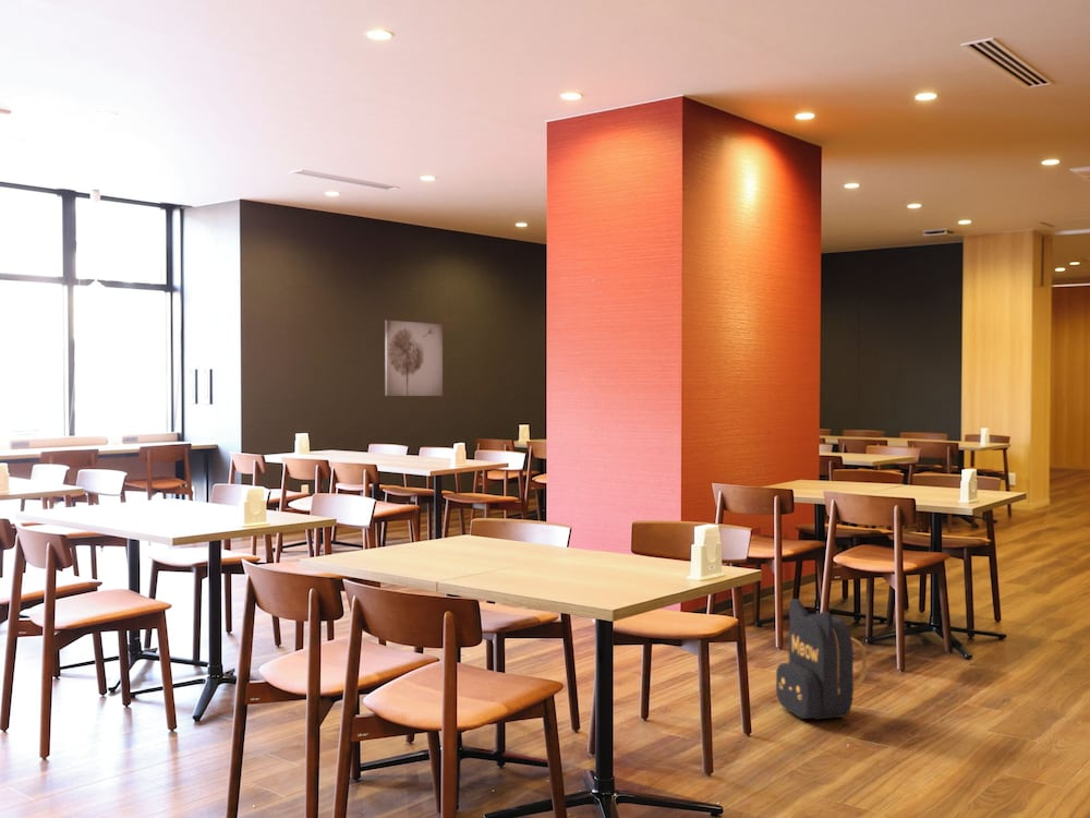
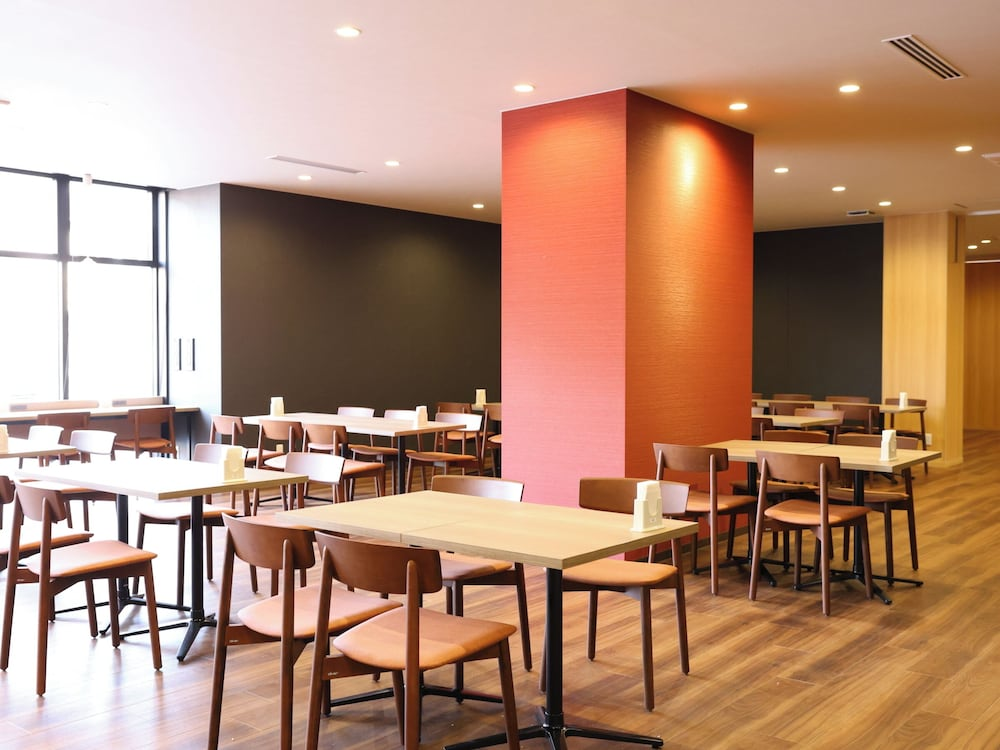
- wall art (414, 359)
- backpack (822, 658)
